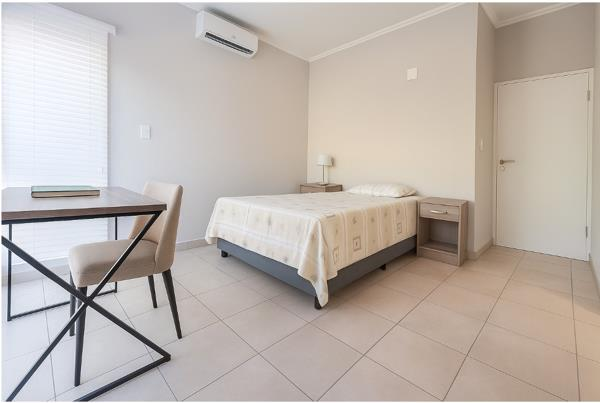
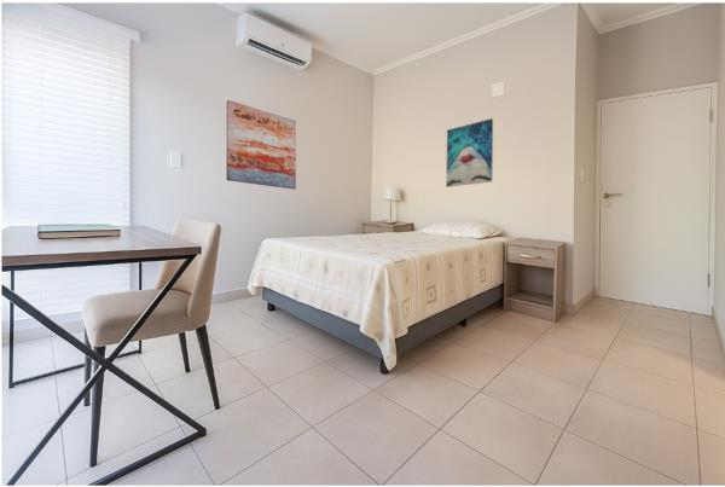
+ wall art (468, 155)
+ wall art (263, 147)
